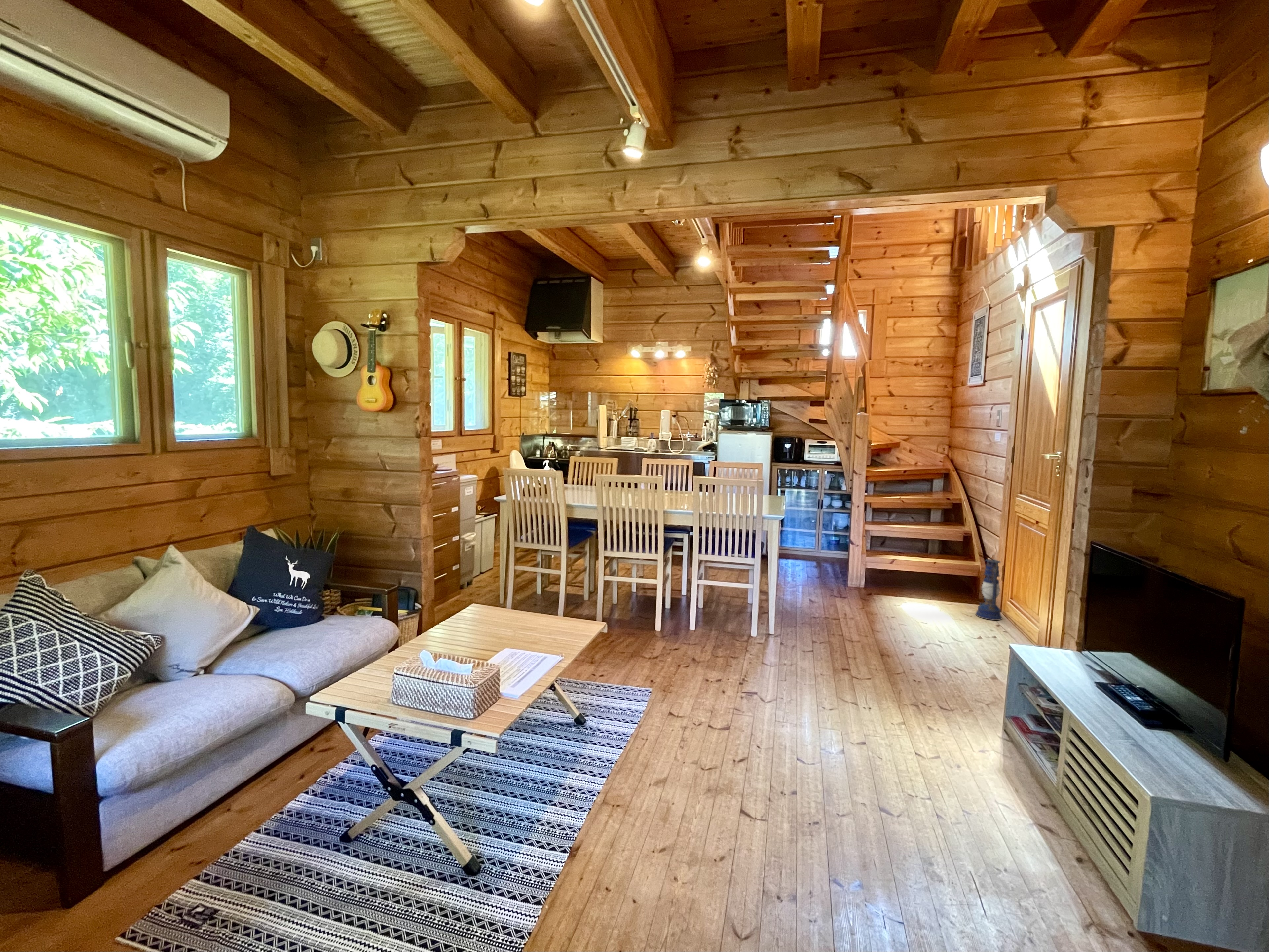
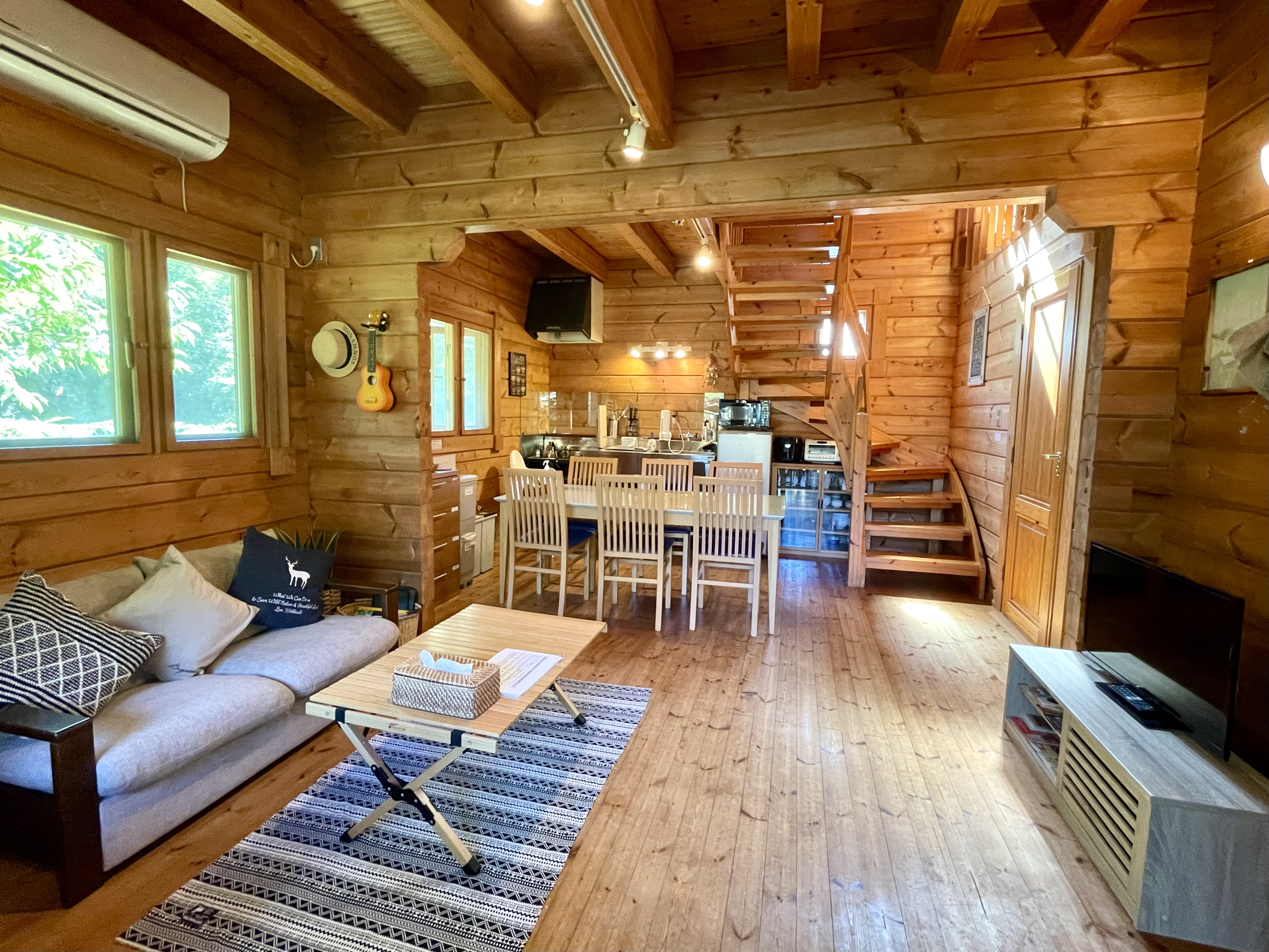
- lantern (991, 585)
